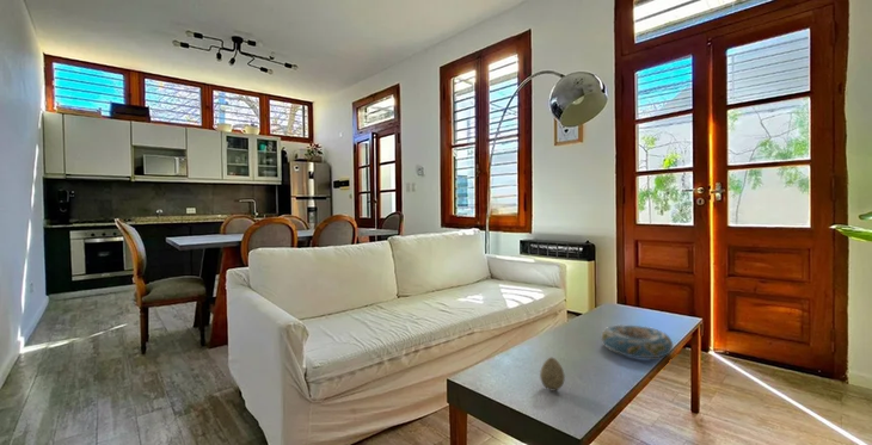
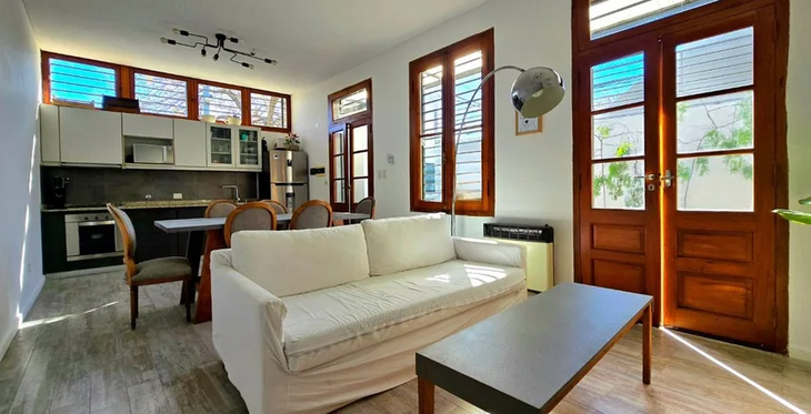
- decorative egg (552, 373)
- decorative bowl (635, 340)
